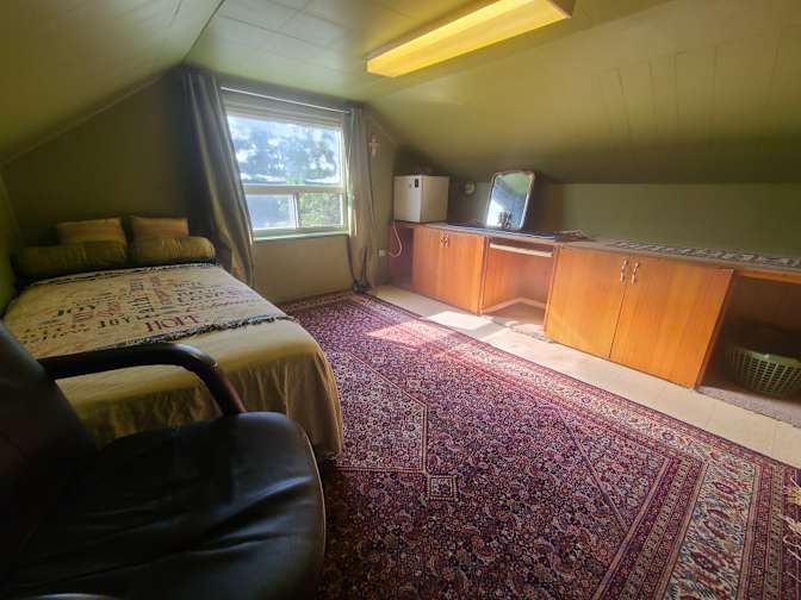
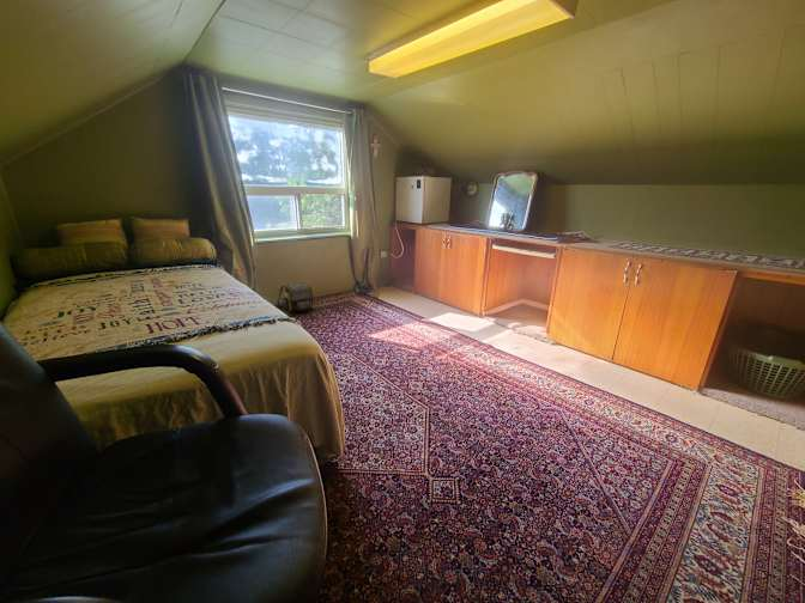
+ shoulder bag (296, 296)
